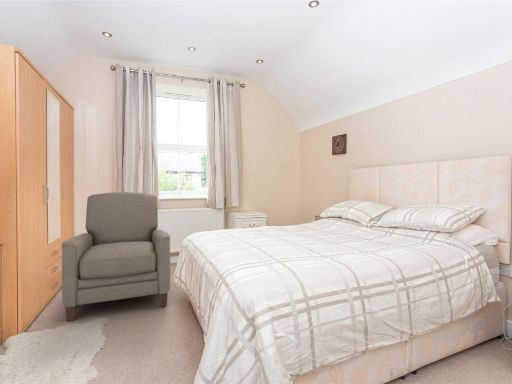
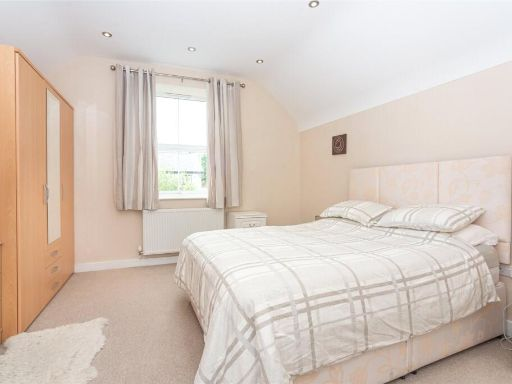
- chair (122, 244)
